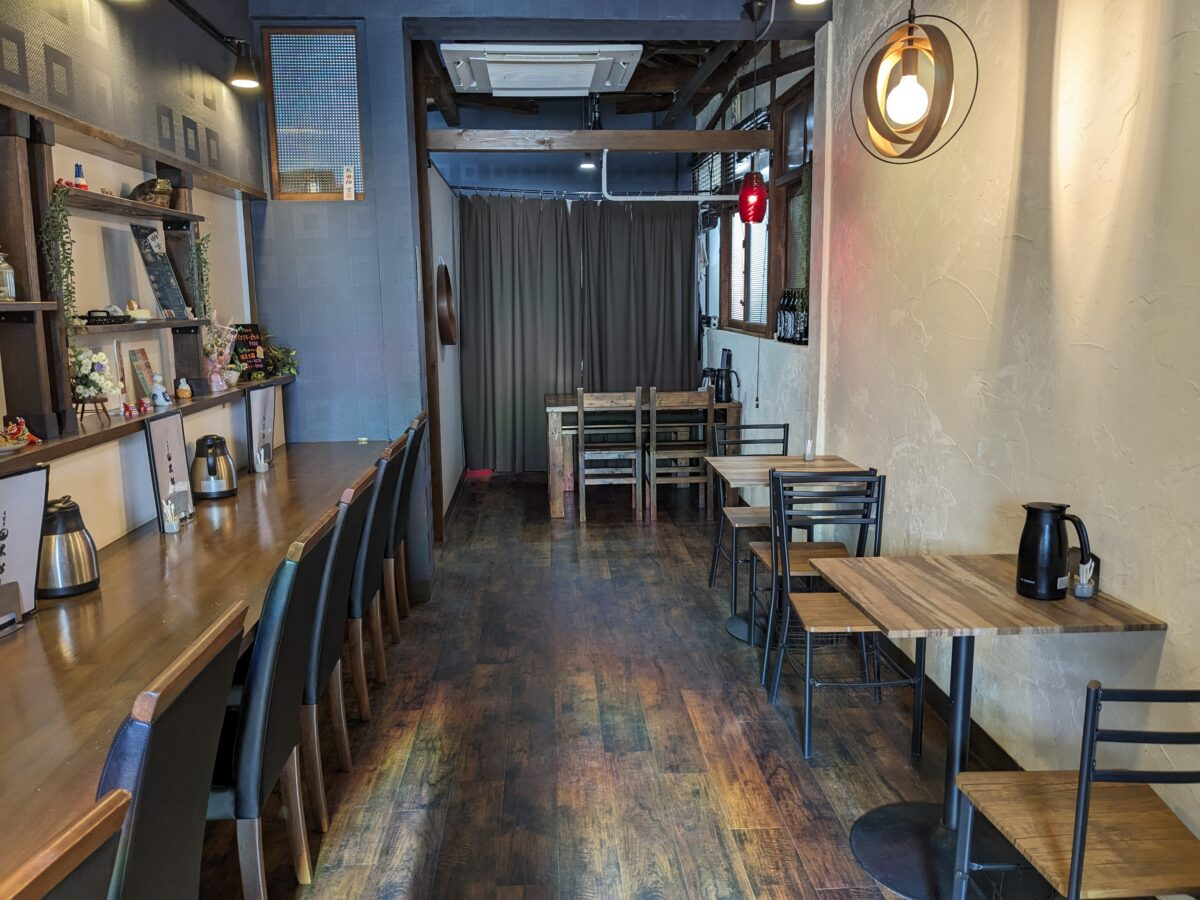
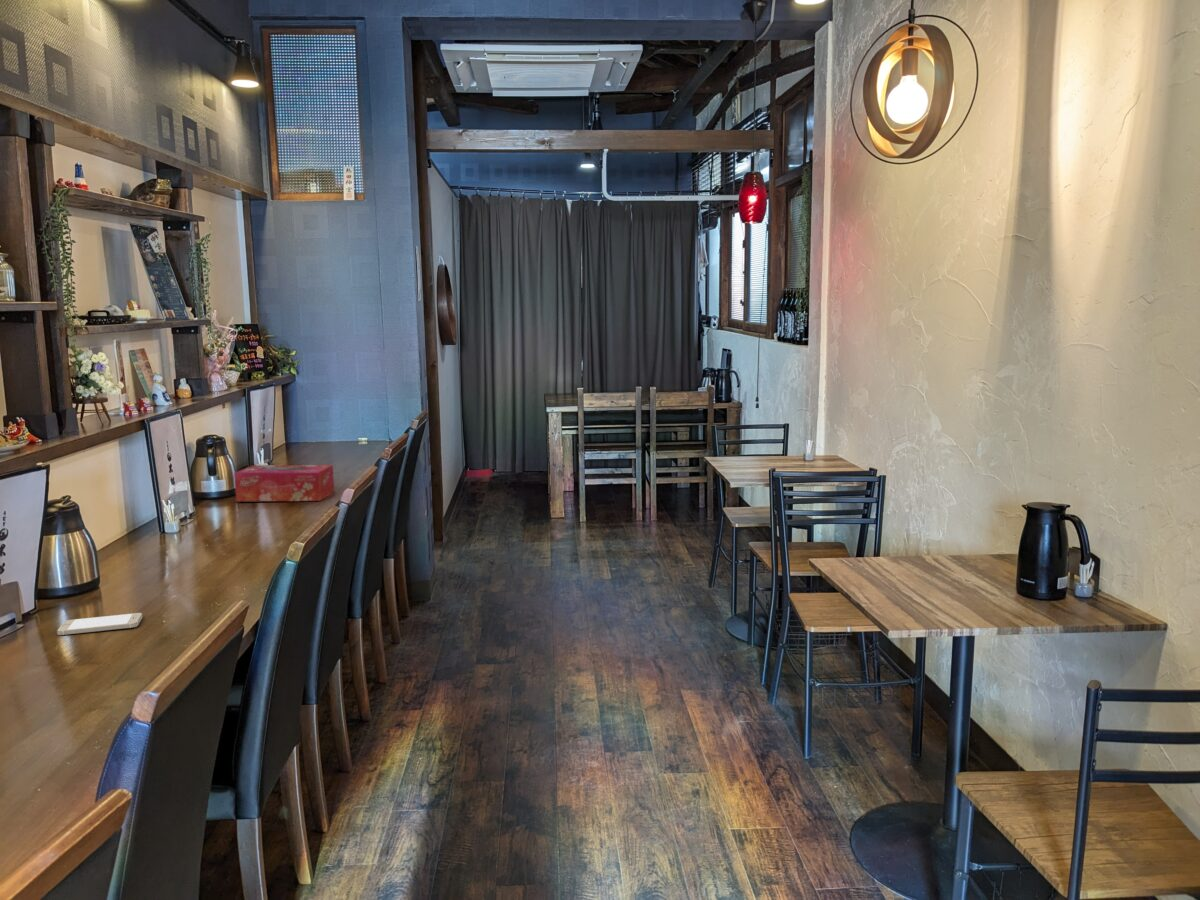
+ smartphone (101, 623)
+ tissue box (285, 482)
